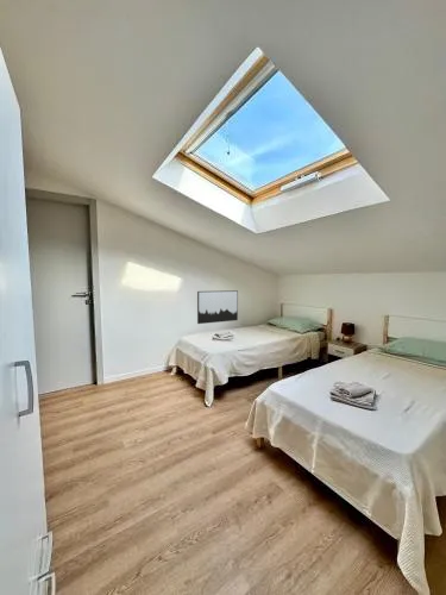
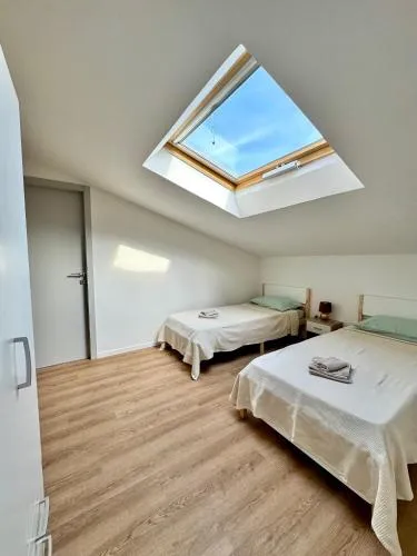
- wall art (218, 306)
